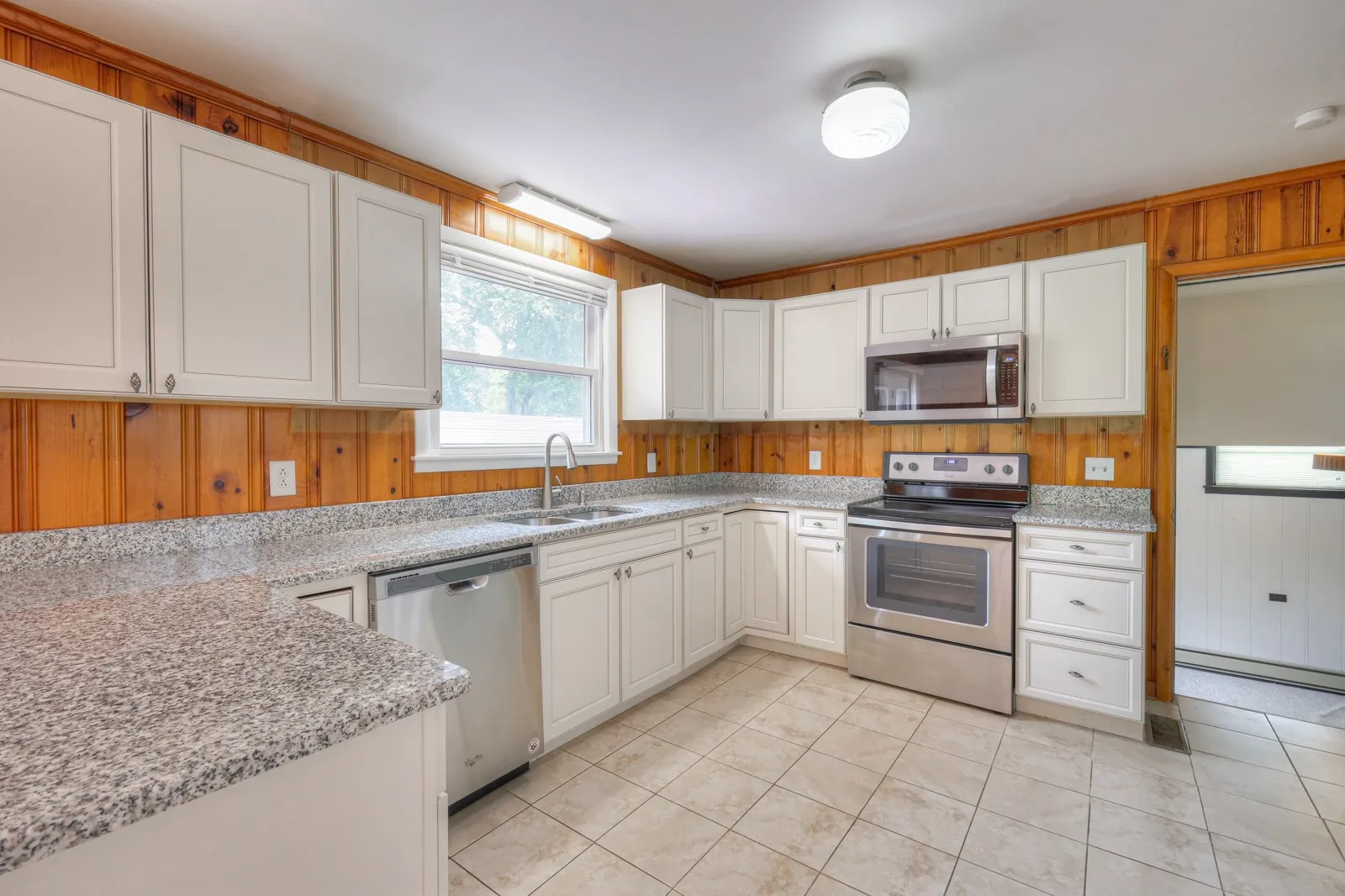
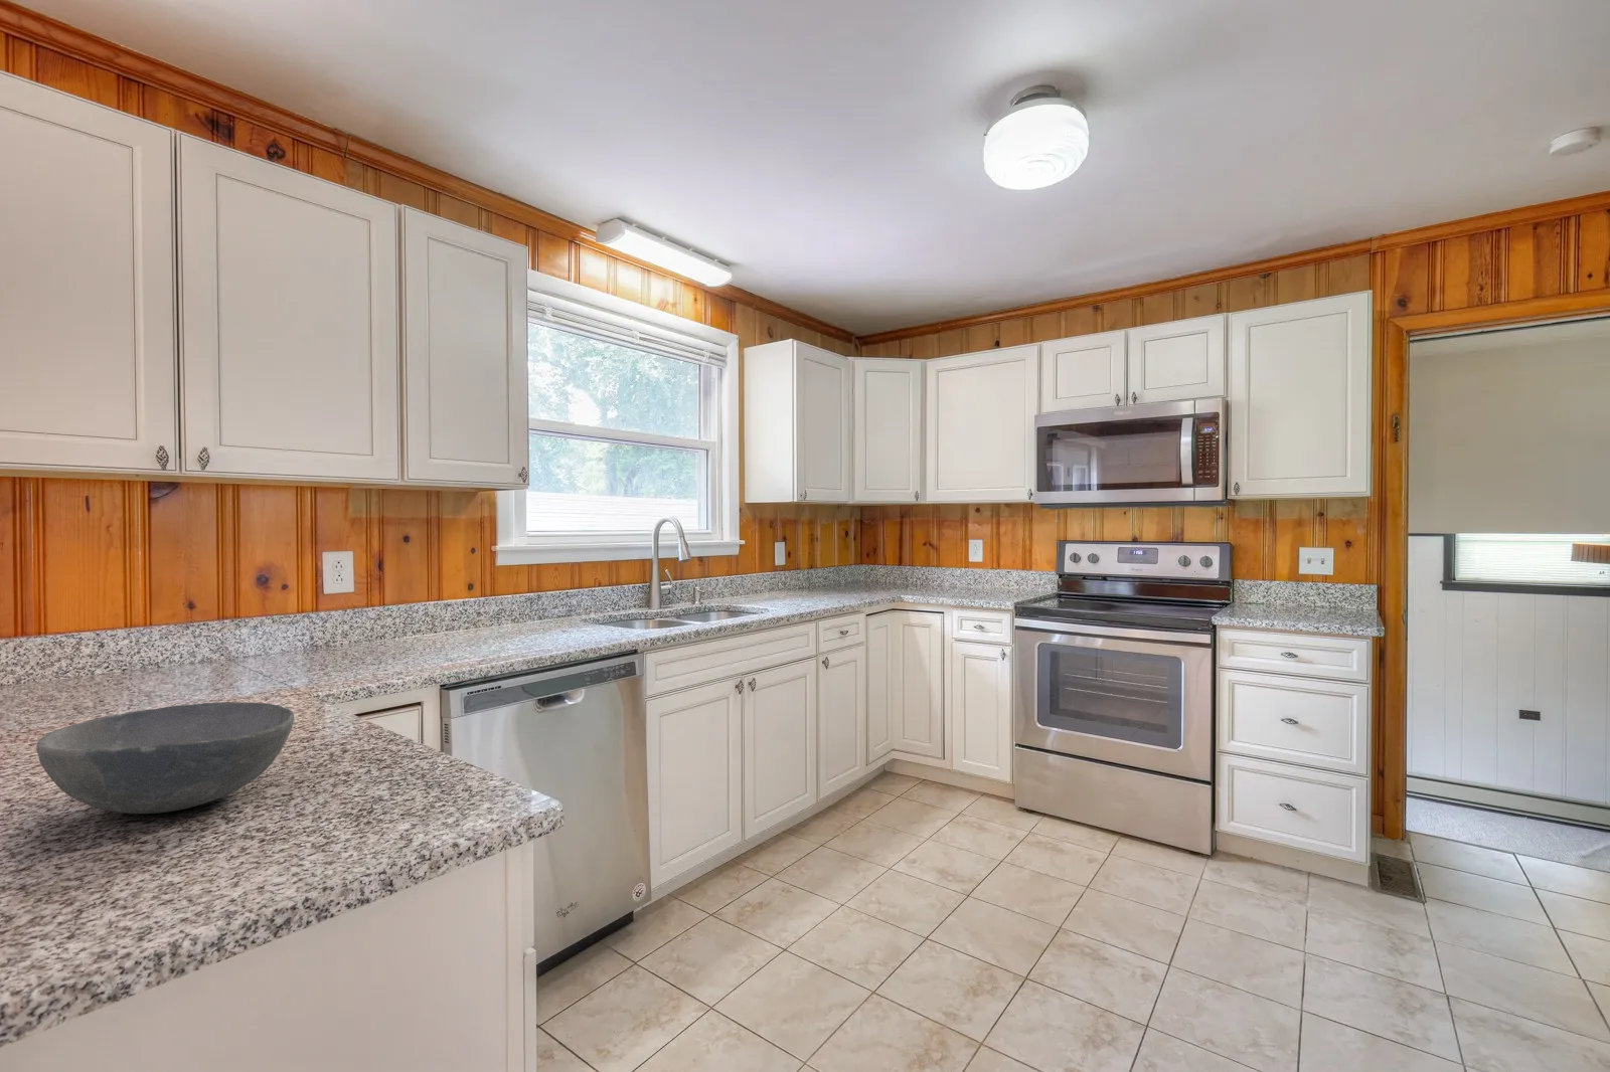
+ bowl (177, 761)
